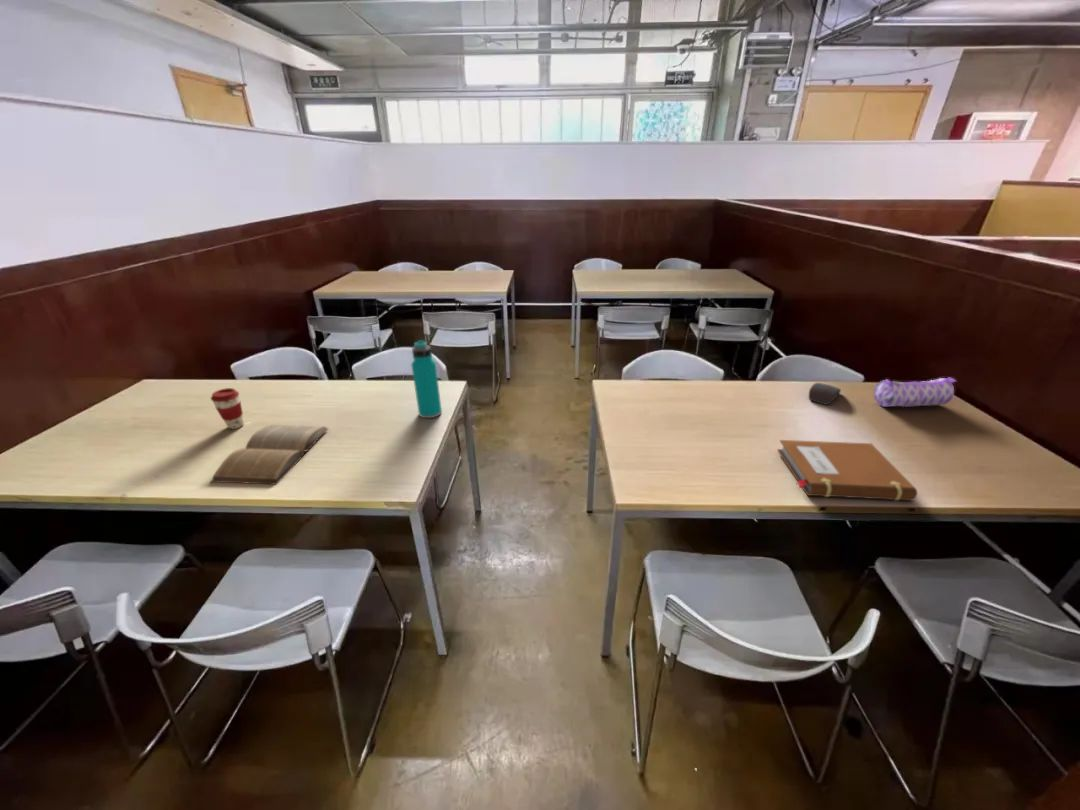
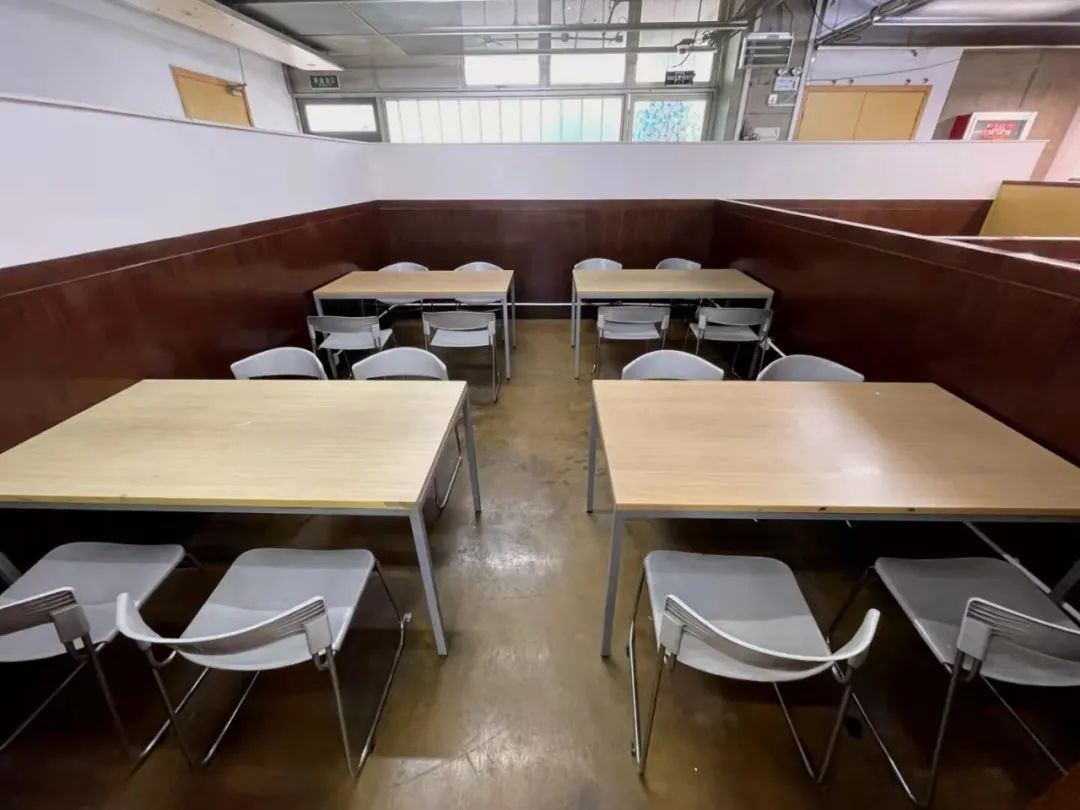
- computer mouse (825, 390)
- book (273, 448)
- coffee cup (230, 409)
- water bottle (425, 378)
- pencil case (912, 391)
- notebook (839, 469)
